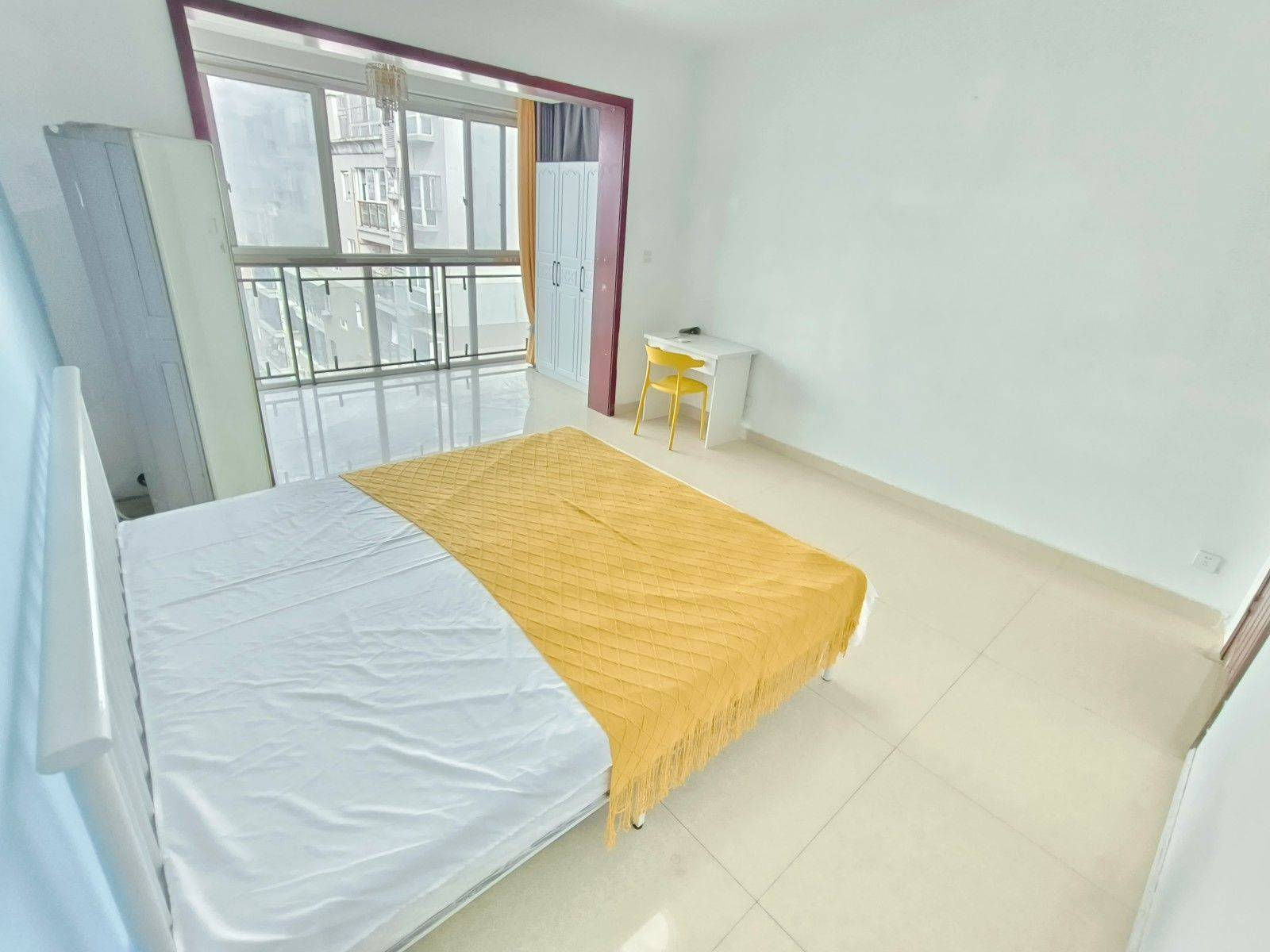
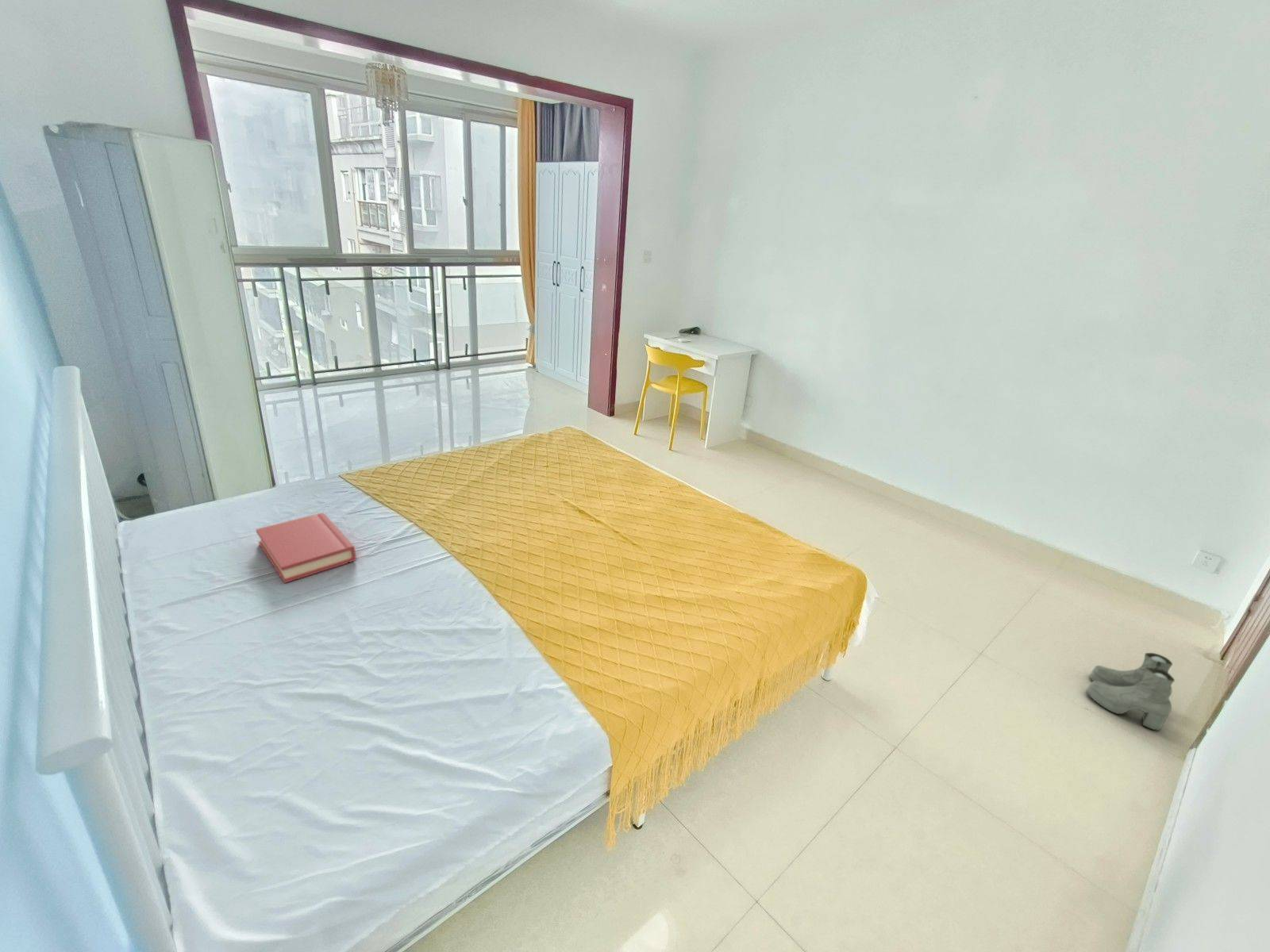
+ hardback book (306, 544)
+ boots (1133, 681)
